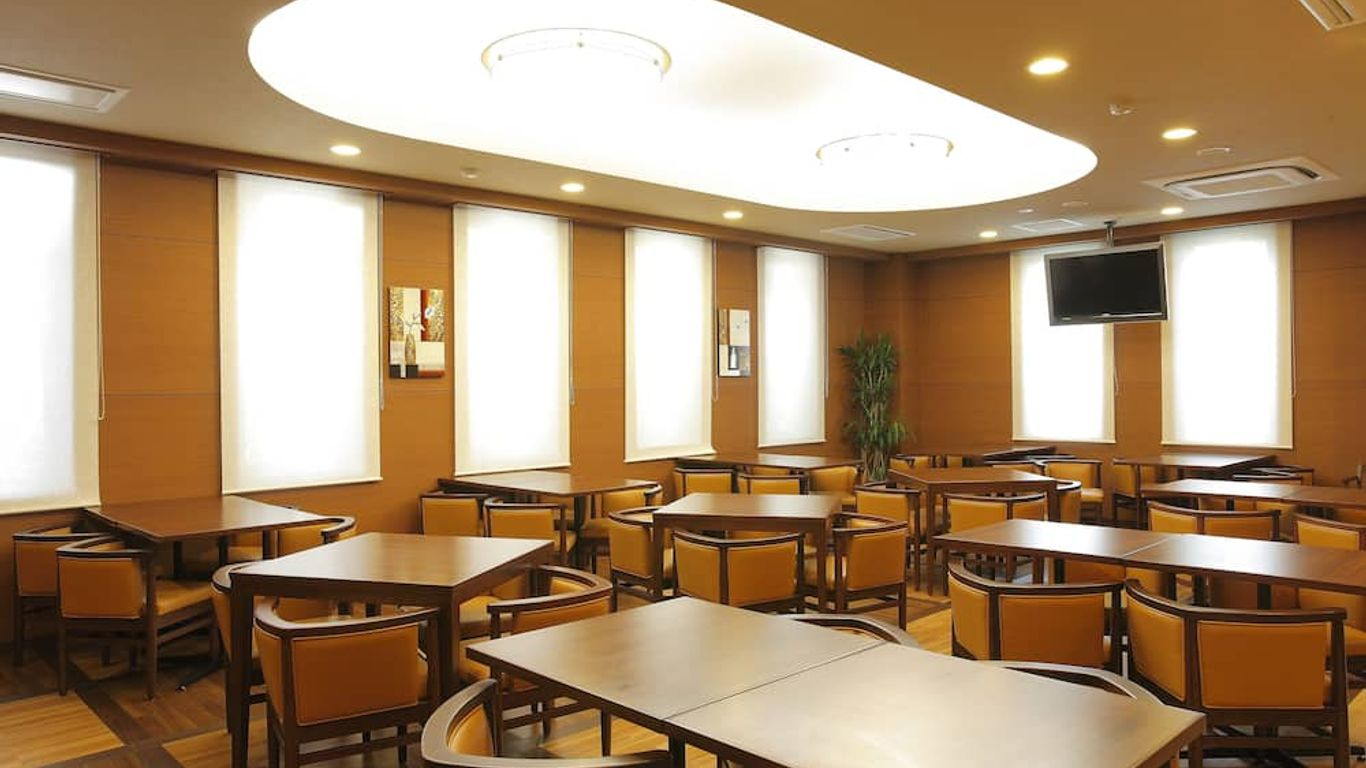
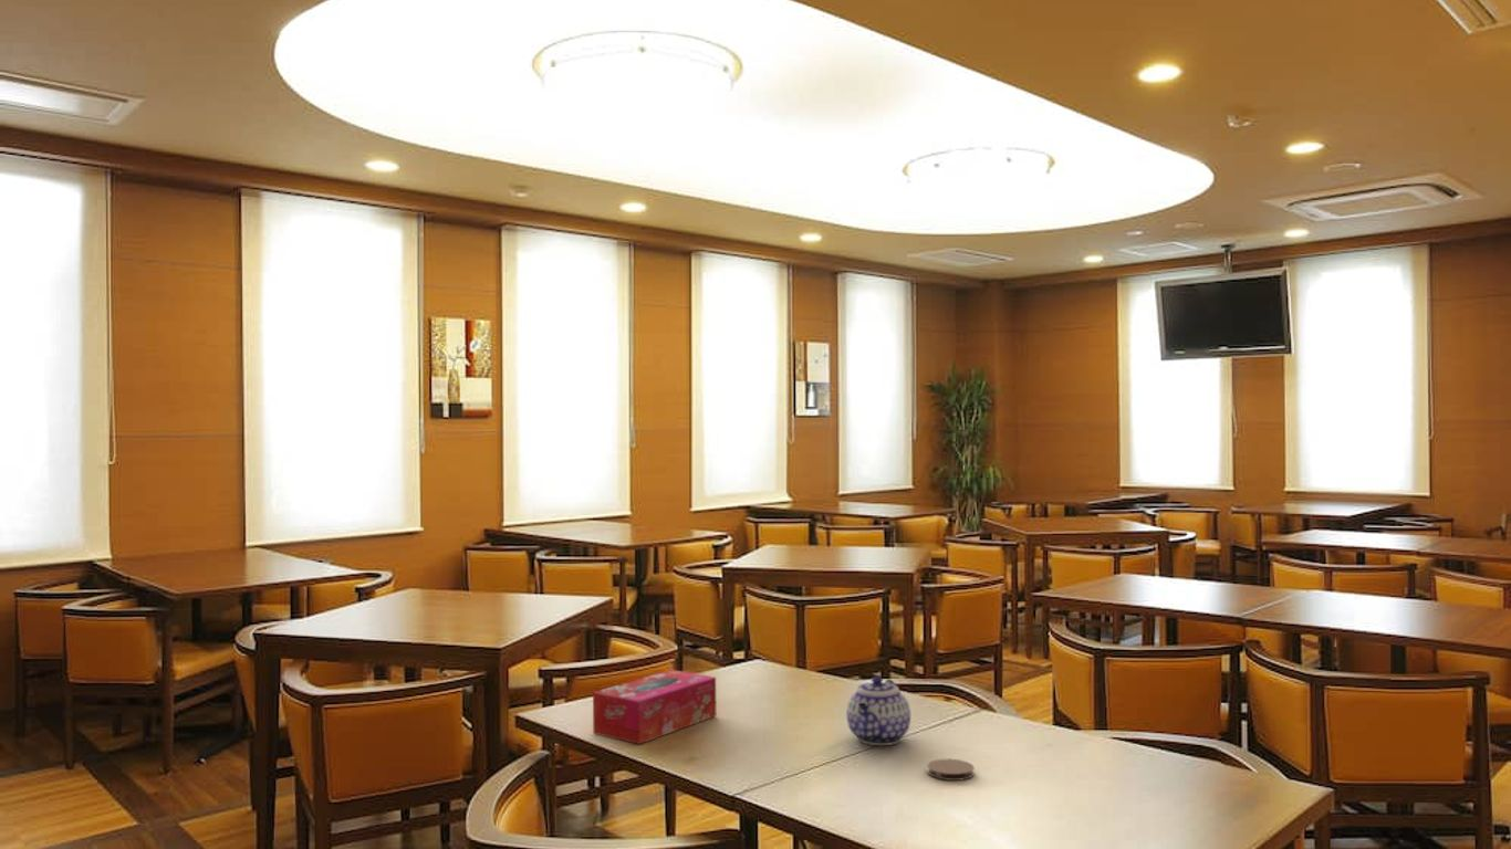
+ teapot (878, 708)
+ coaster (950, 768)
+ tissue box (656, 704)
